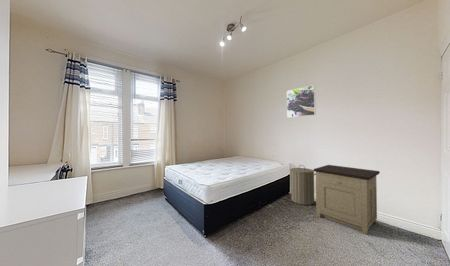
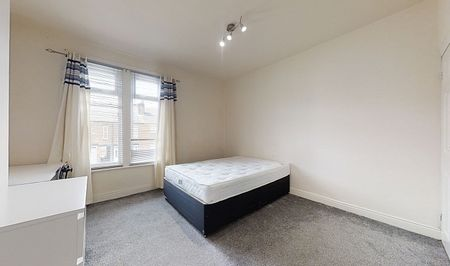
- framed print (300, 102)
- nightstand (345, 194)
- laundry hamper (302, 182)
